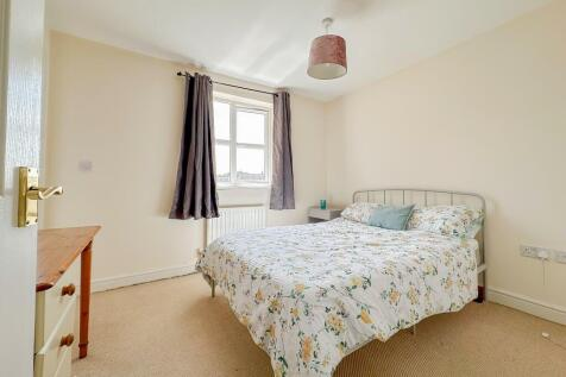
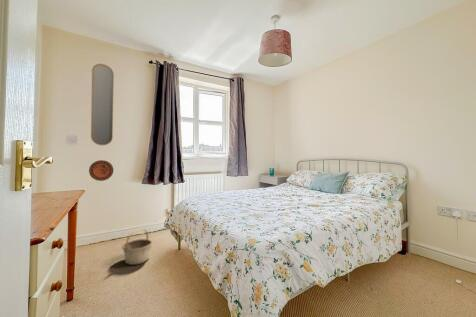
+ decorative plate (101, 170)
+ basket (137, 245)
+ home mirror (102, 104)
